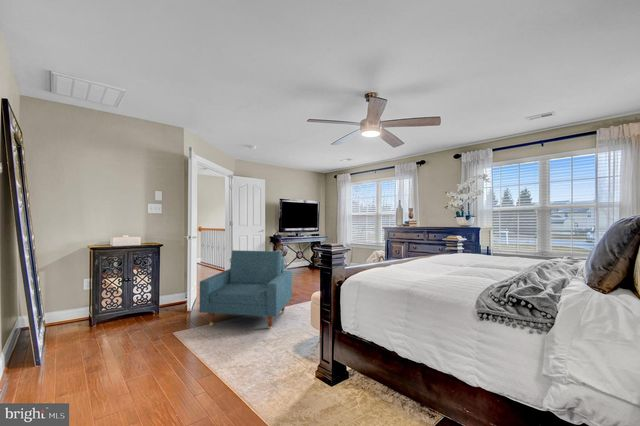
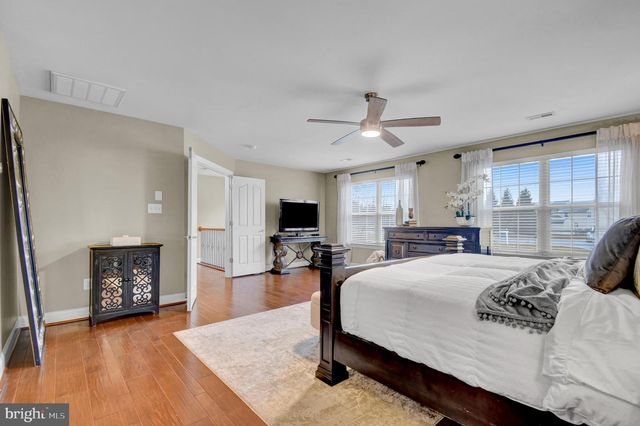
- armchair (249, 285)
